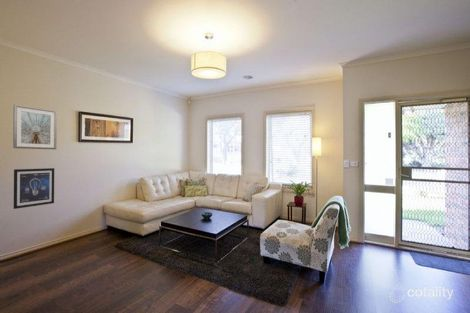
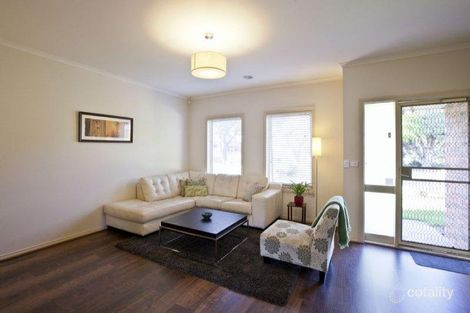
- picture frame (36, 128)
- wall art (35, 187)
